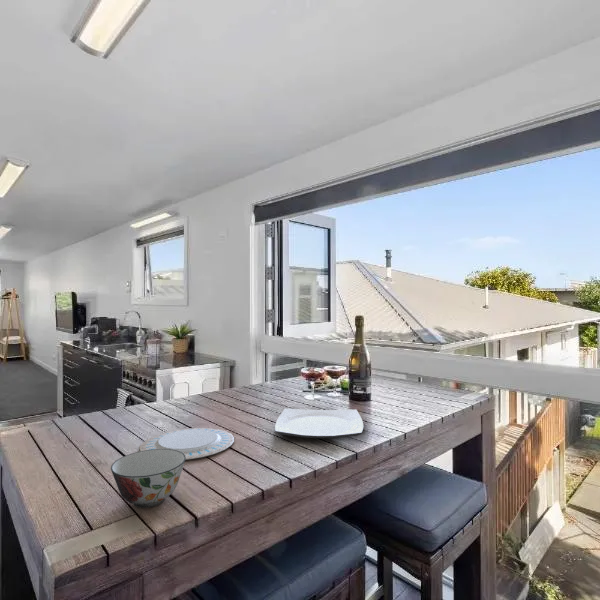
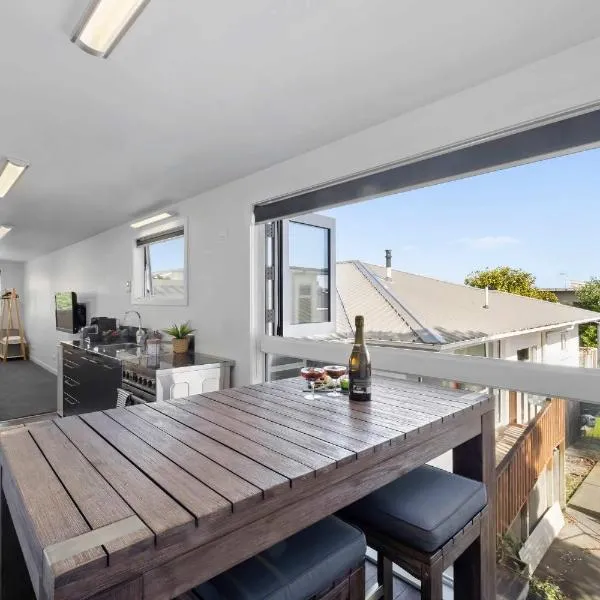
- plate (319, 423)
- soup bowl (149, 480)
- chinaware (188, 440)
